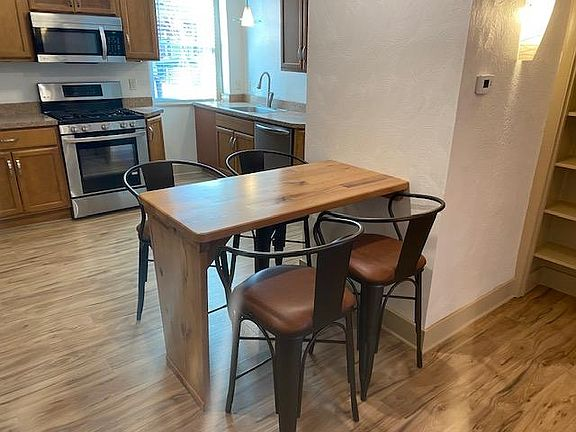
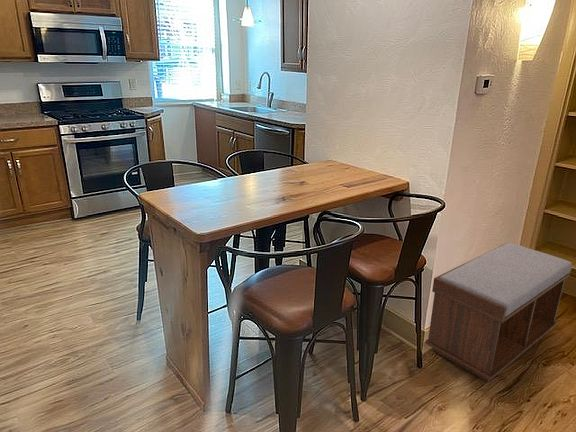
+ bench (500, 305)
